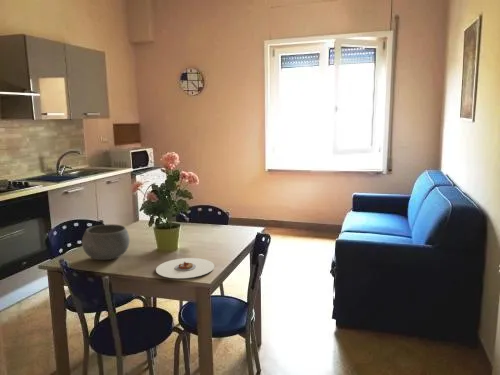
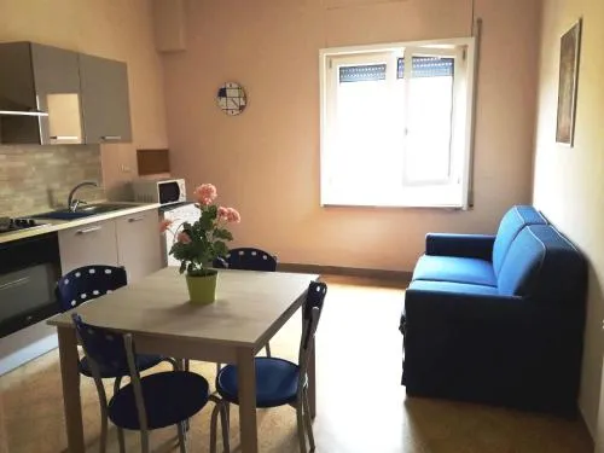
- plate (185, 265)
- bowl (106, 242)
